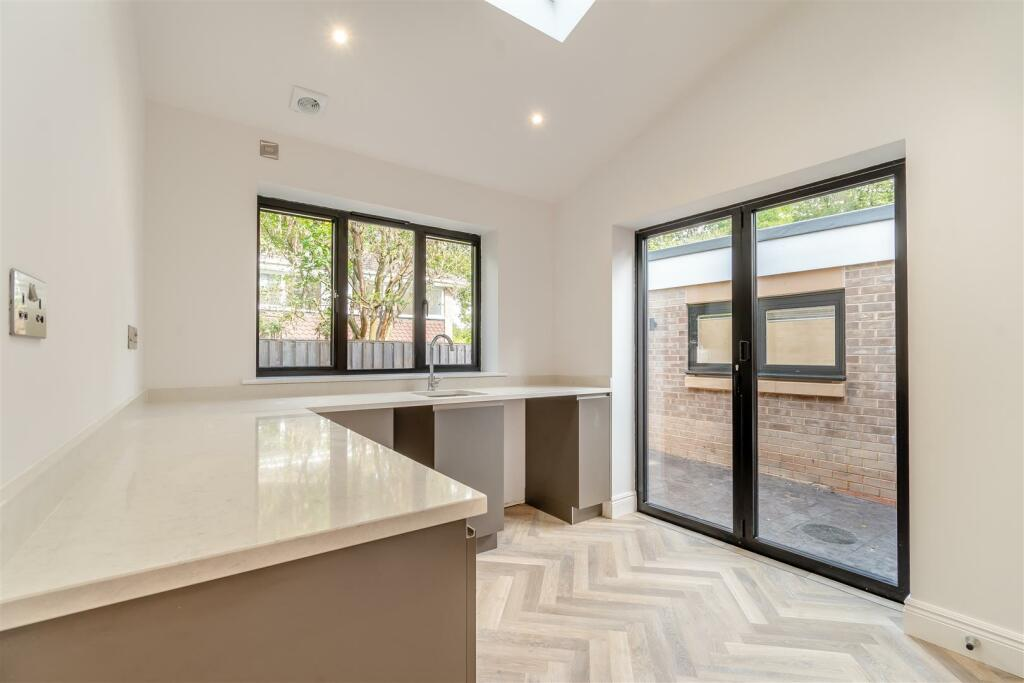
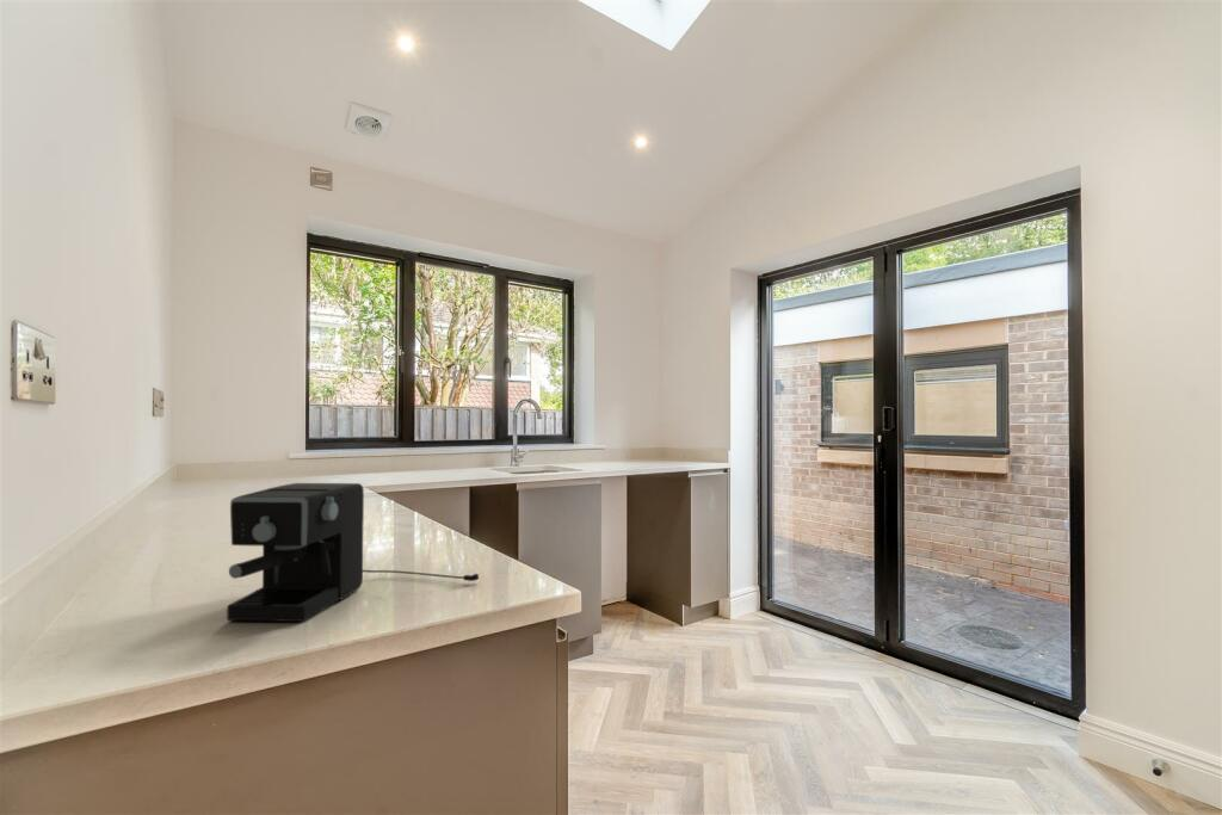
+ coffee maker (362, 543)
